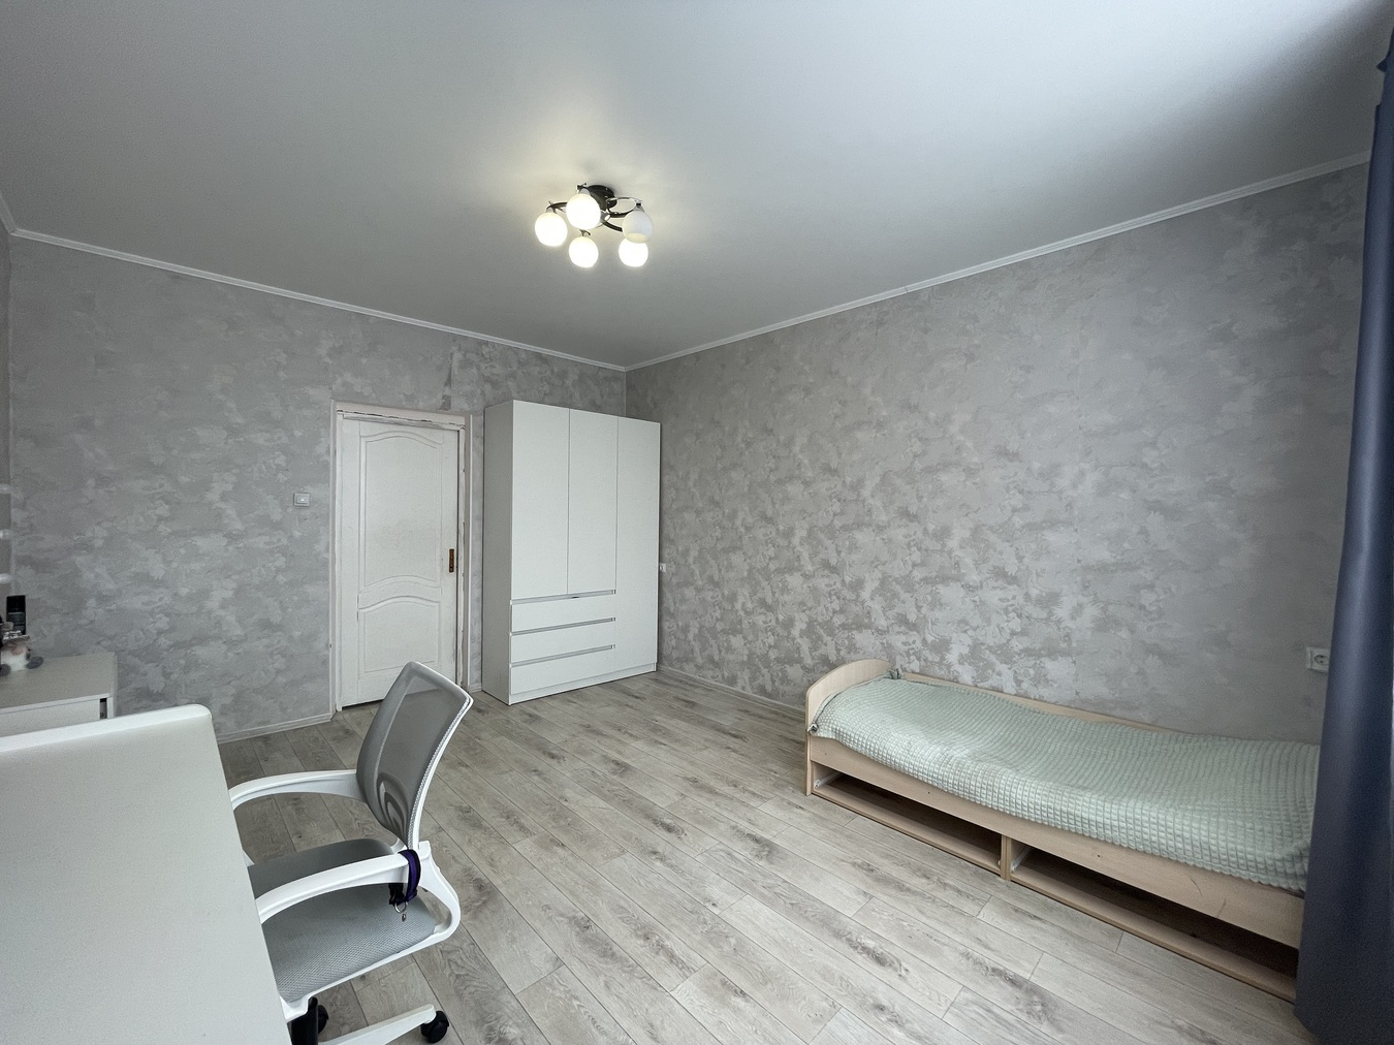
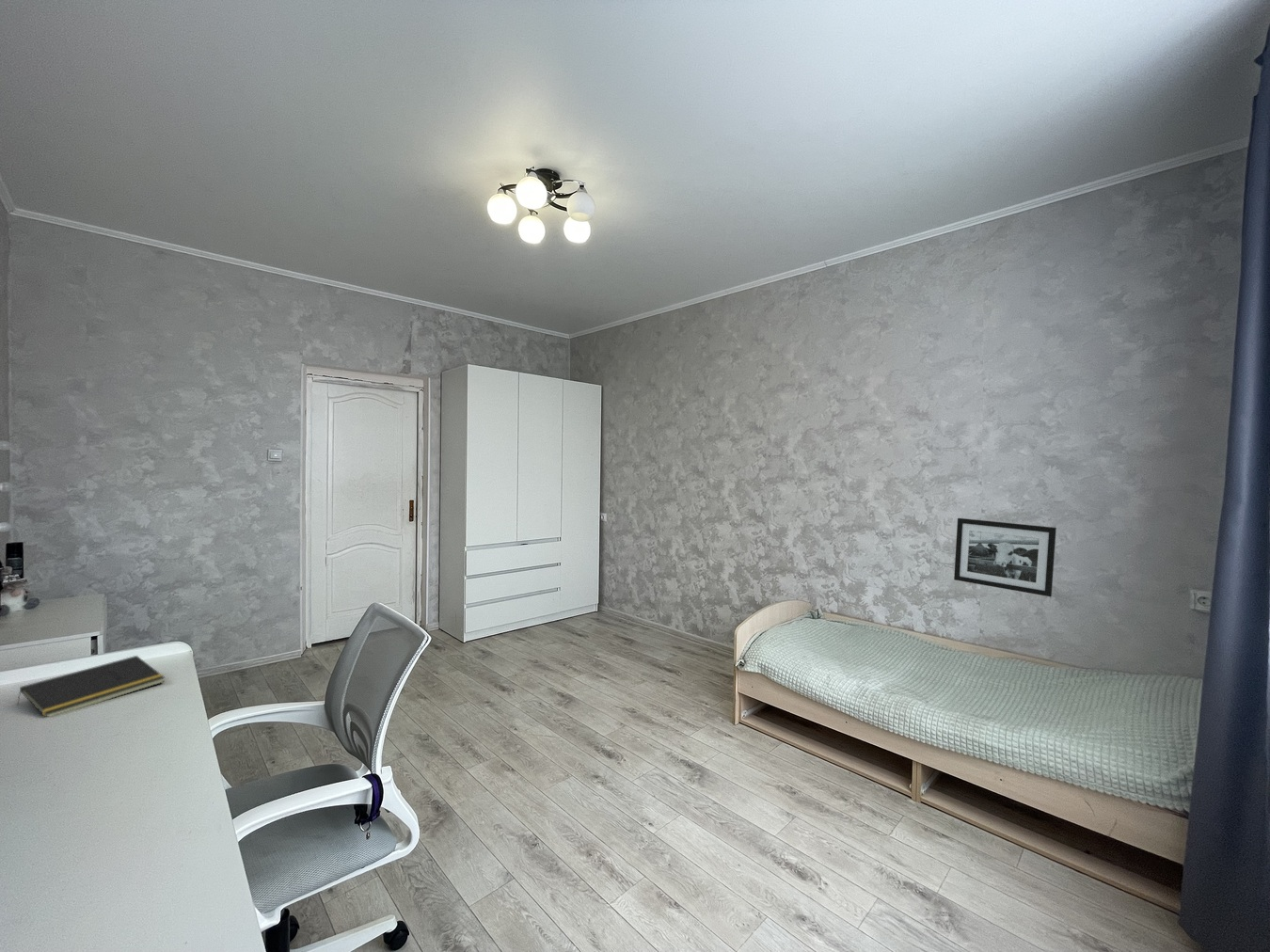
+ notepad (96, 684)
+ picture frame (1002, 555)
